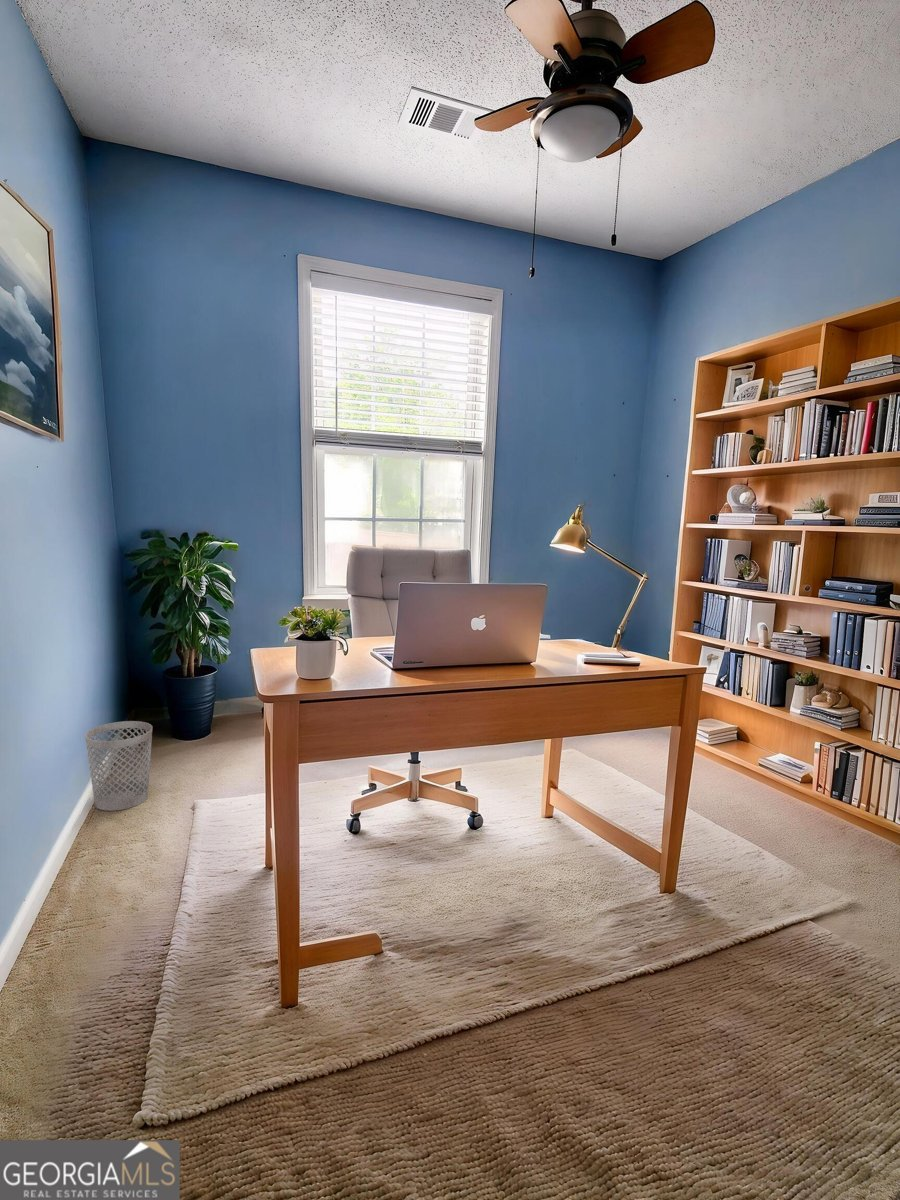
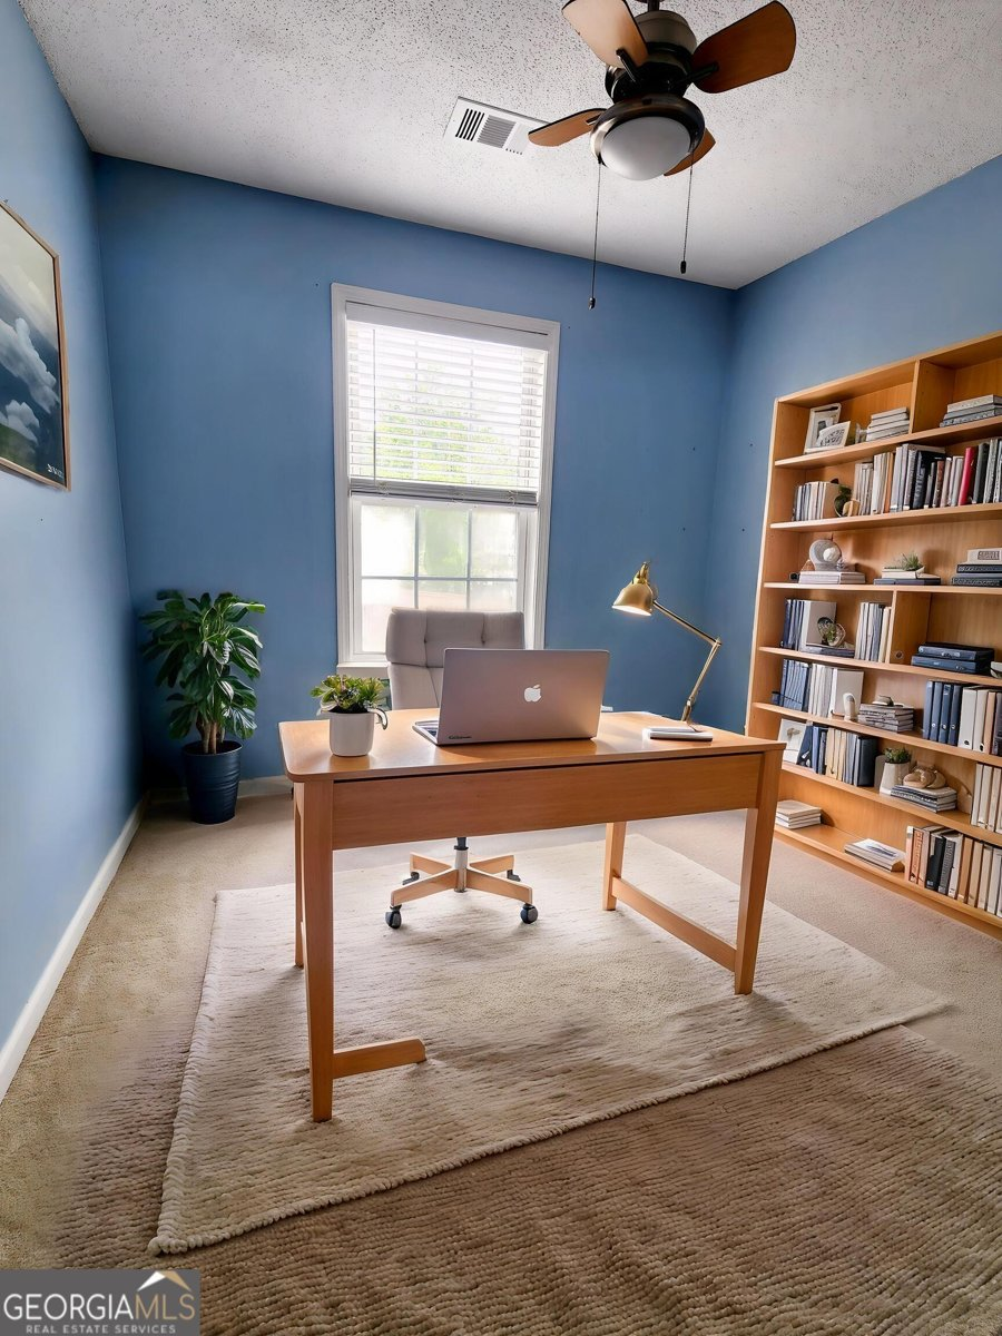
- wastebasket (120, 765)
